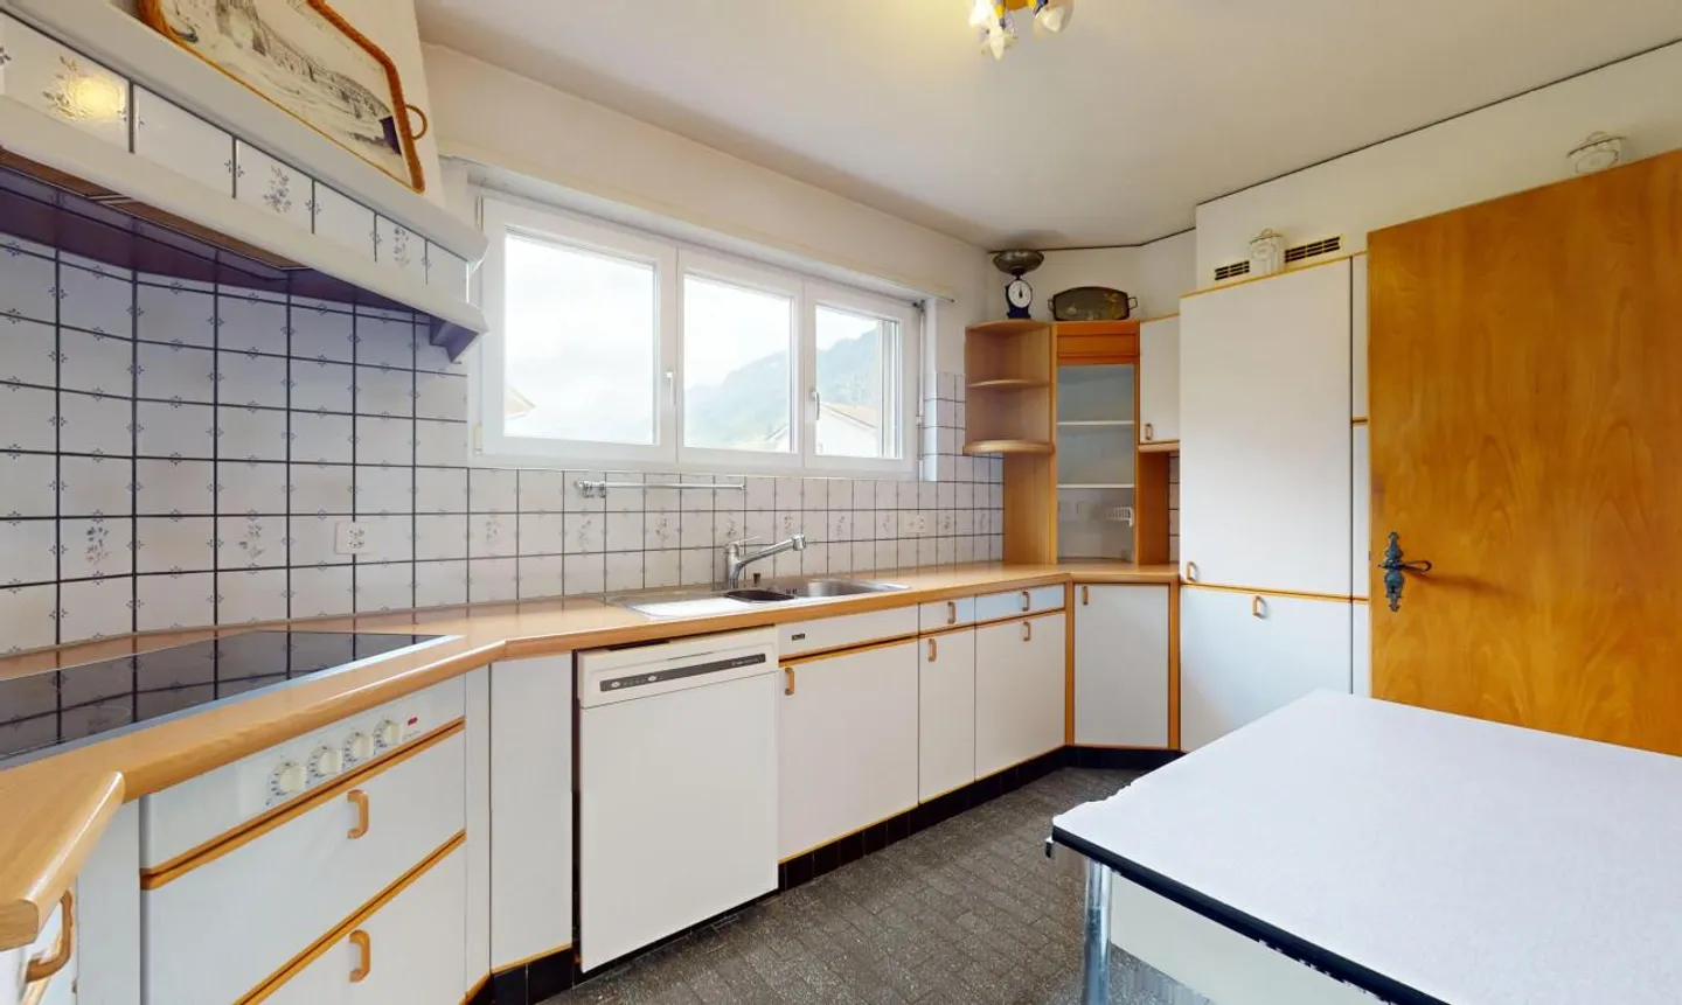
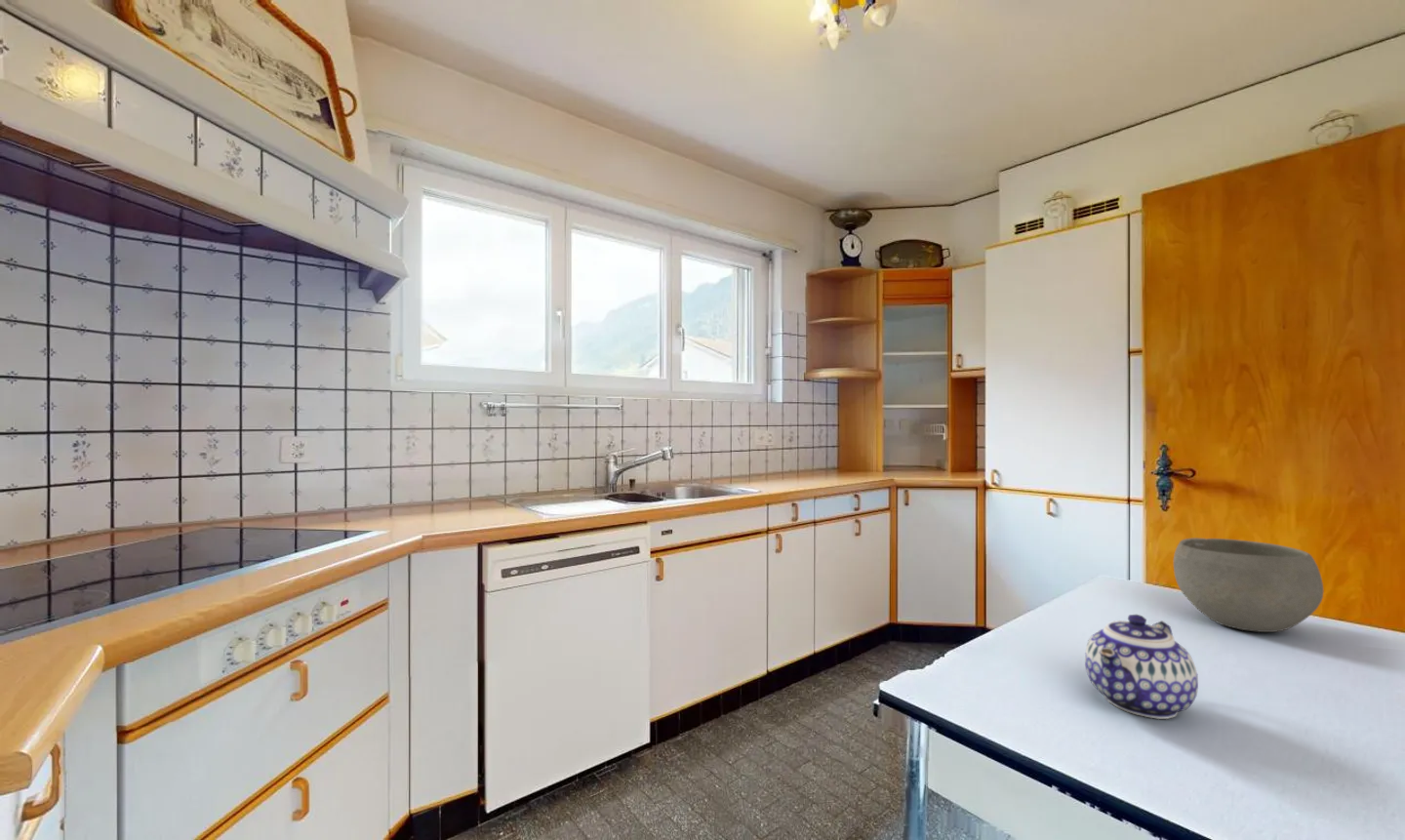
+ bowl (1243, 585)
+ teapot (1139, 659)
